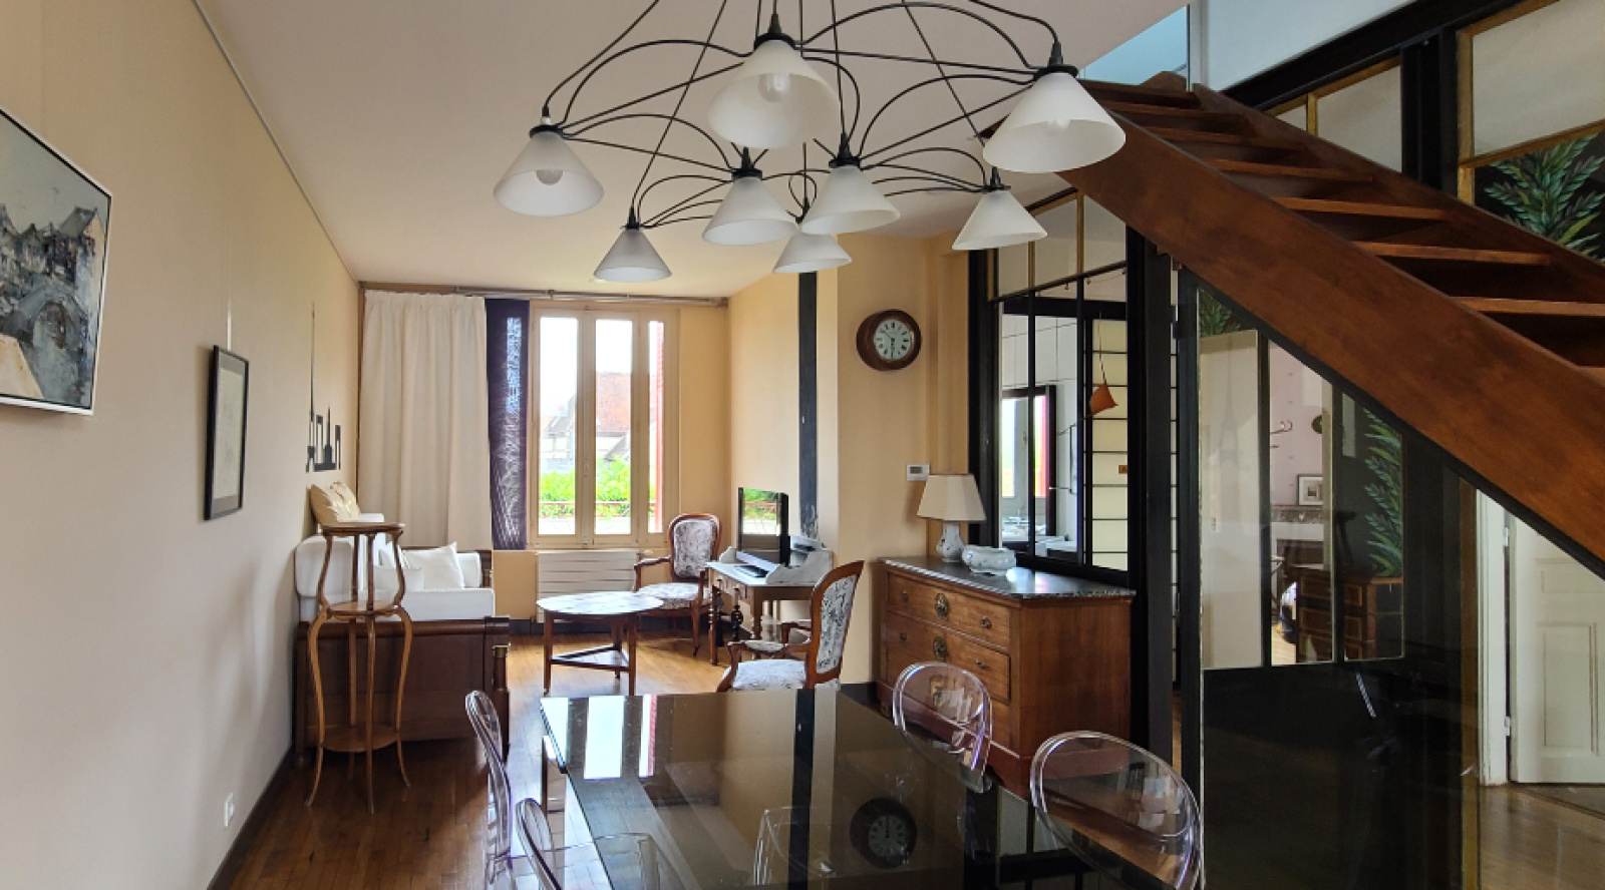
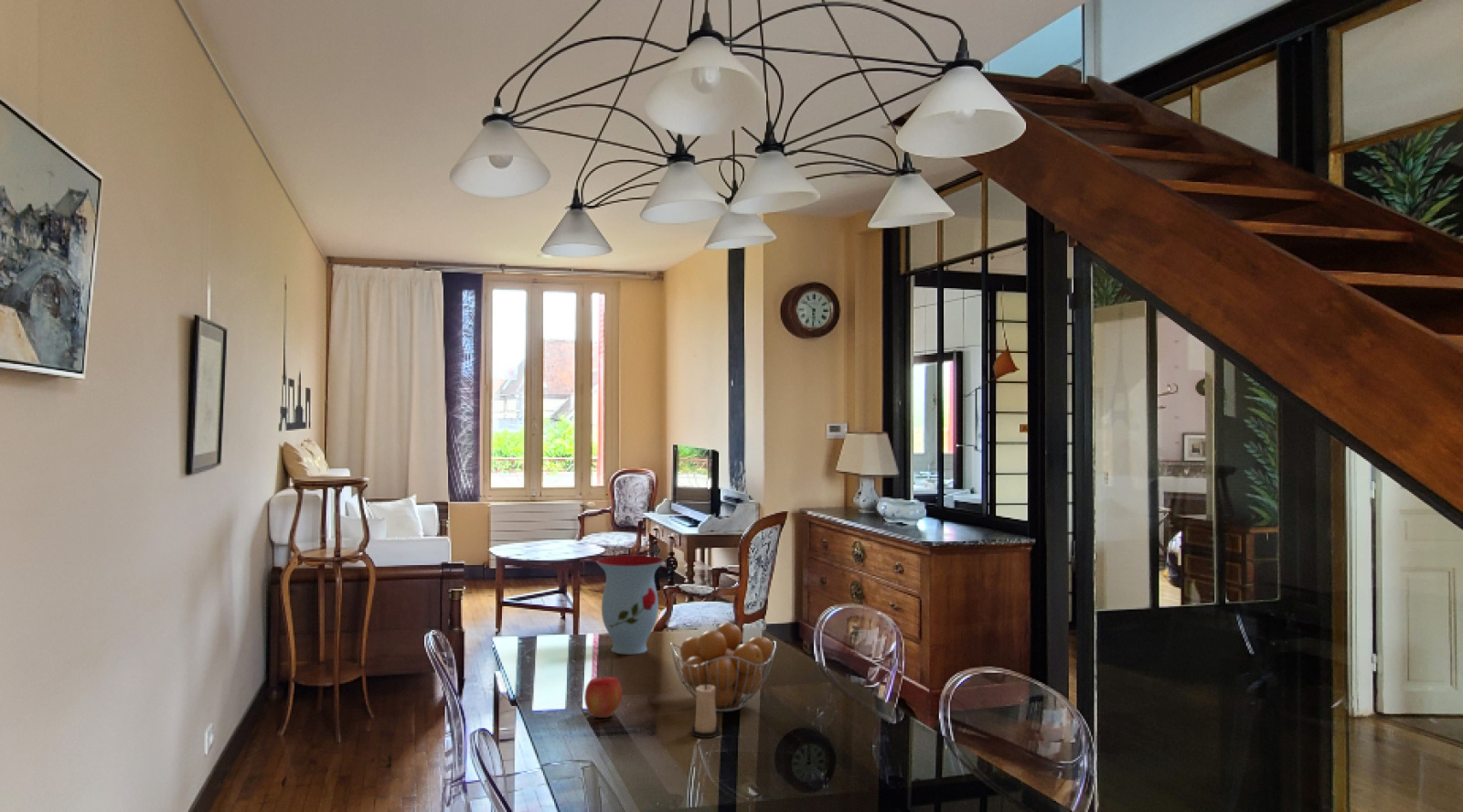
+ fruit basket (722, 666)
+ apple (603, 696)
+ candle (705, 707)
+ vase (630, 604)
